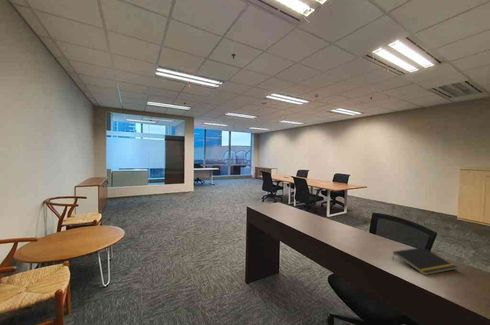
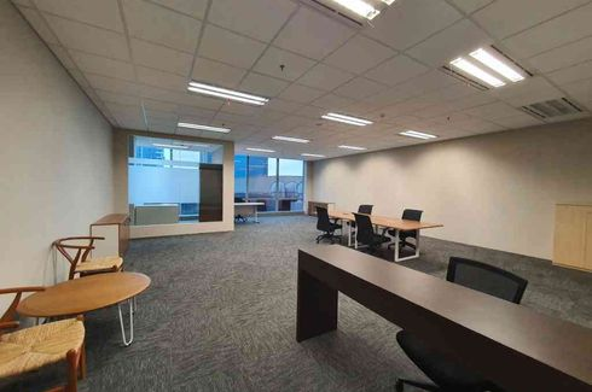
- notepad (423, 259)
